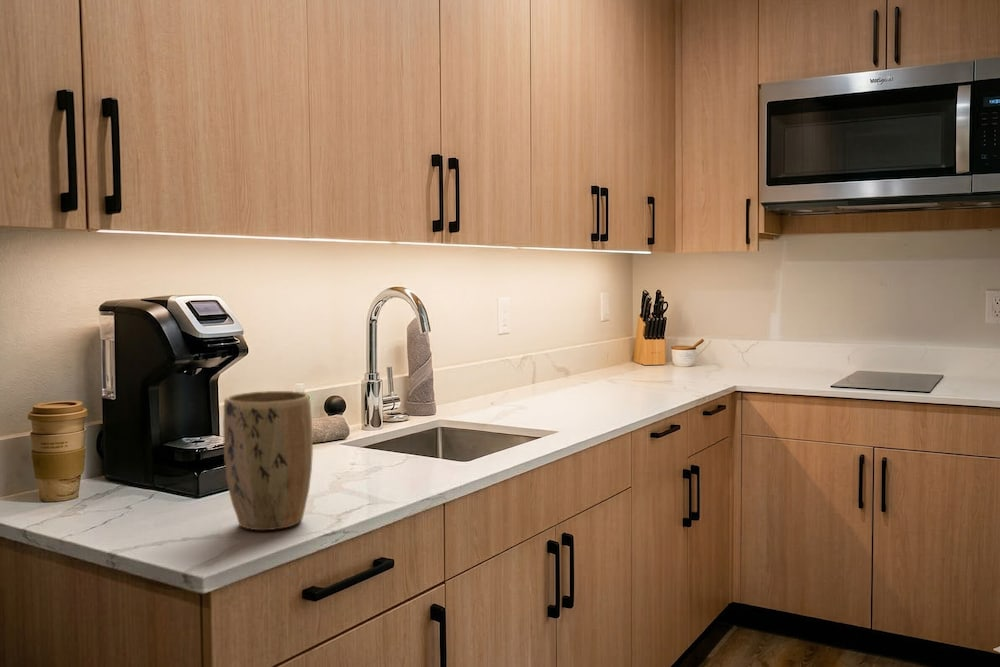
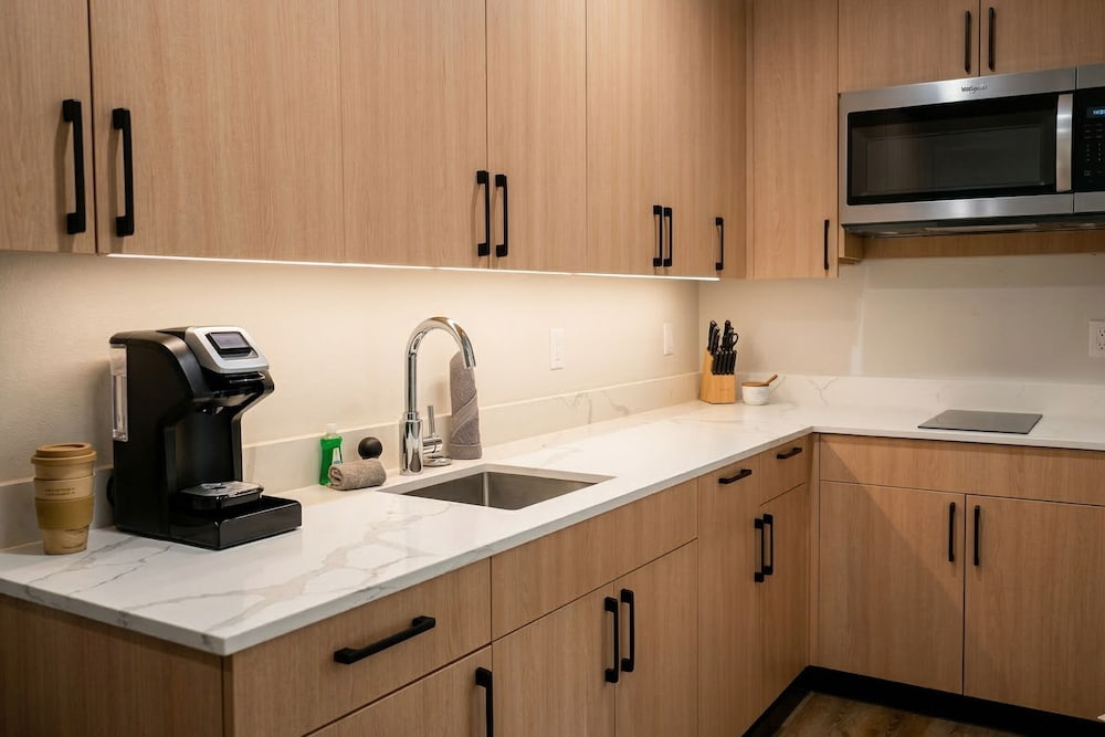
- plant pot (269, 459)
